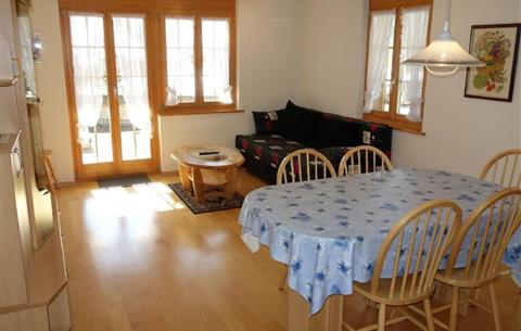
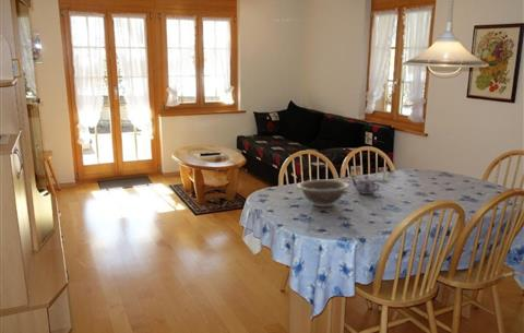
+ decorative bowl (322, 193)
+ teapot (364, 183)
